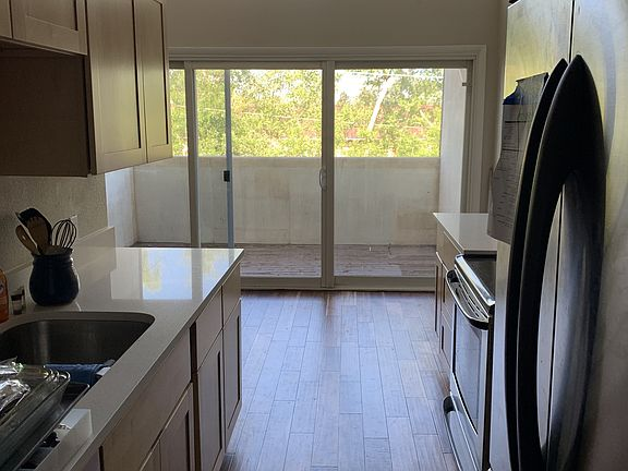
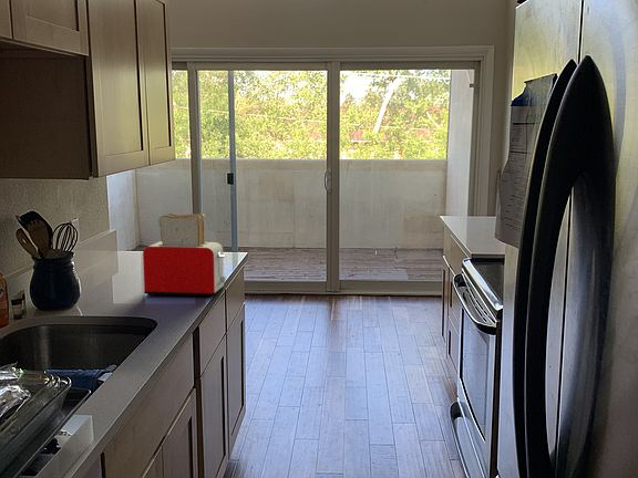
+ toaster (186, 253)
